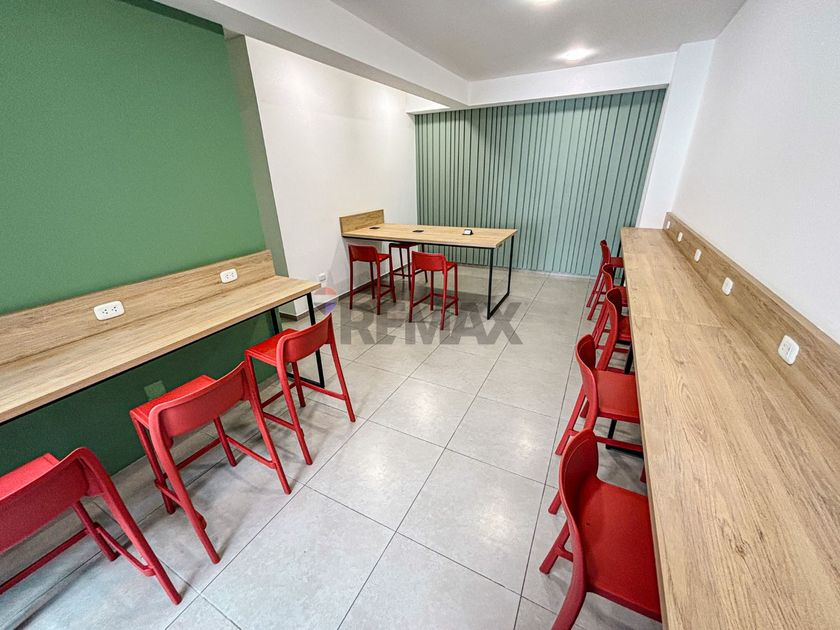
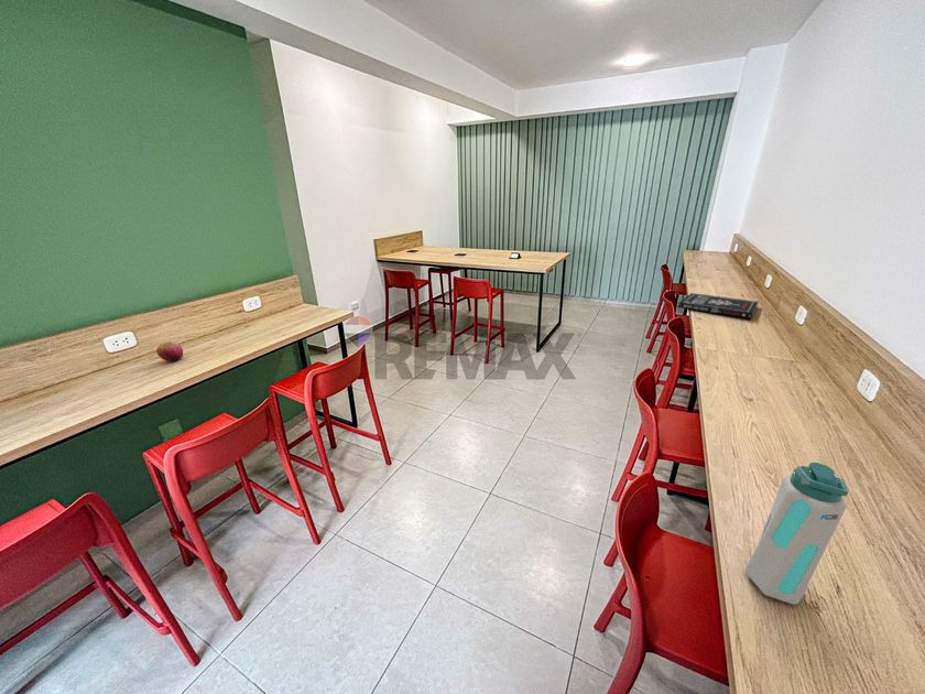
+ apple (170, 350)
+ book (718, 304)
+ water bottle (797, 532)
